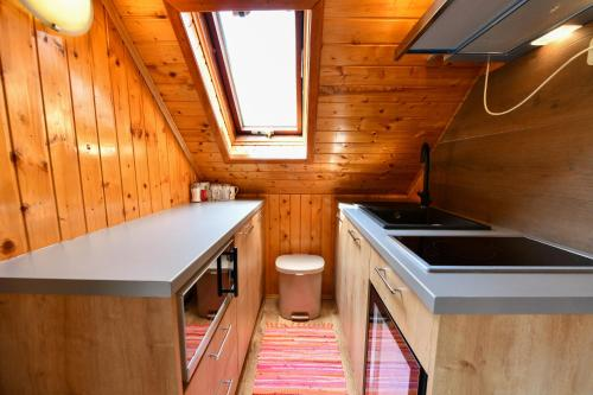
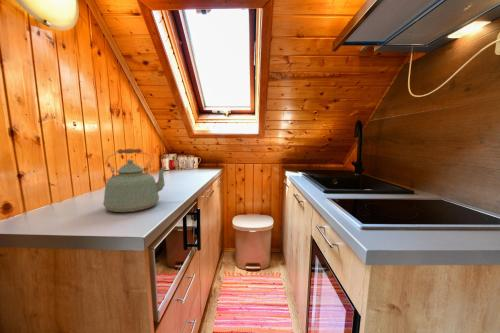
+ kettle (136, 177)
